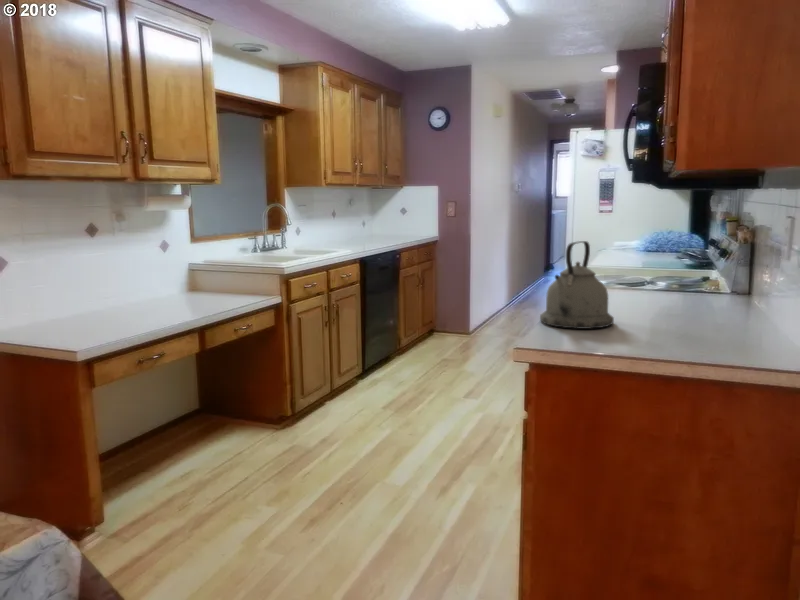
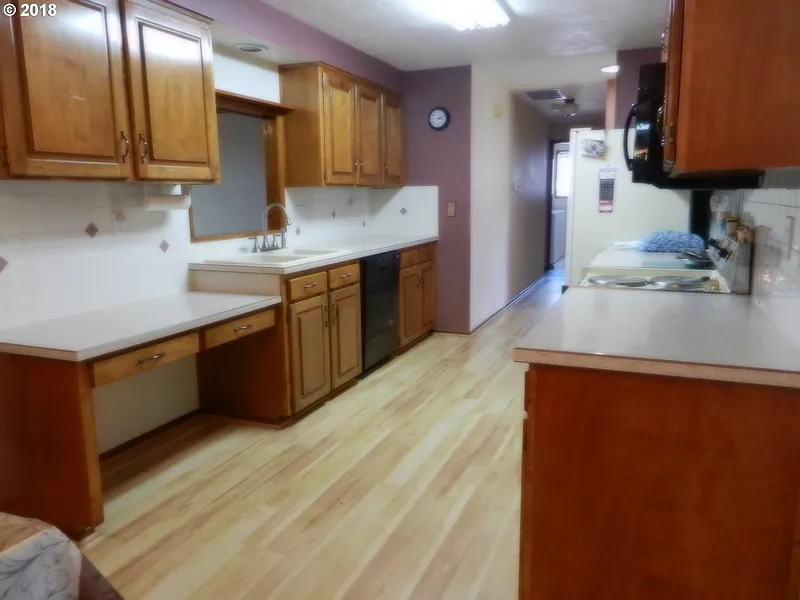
- kettle (577, 282)
